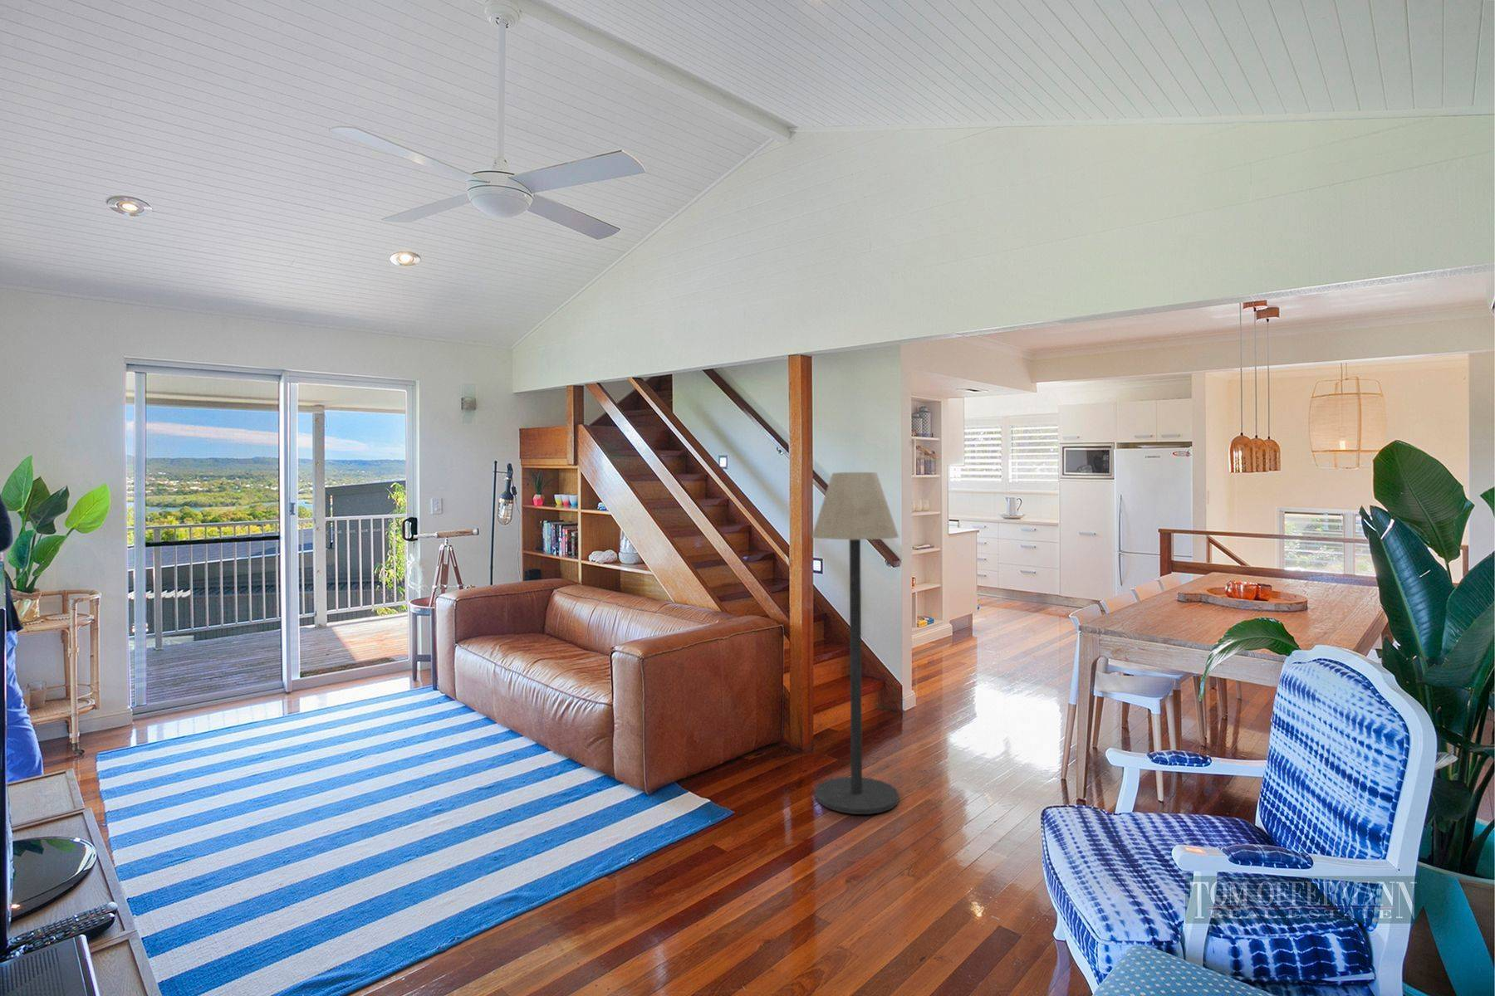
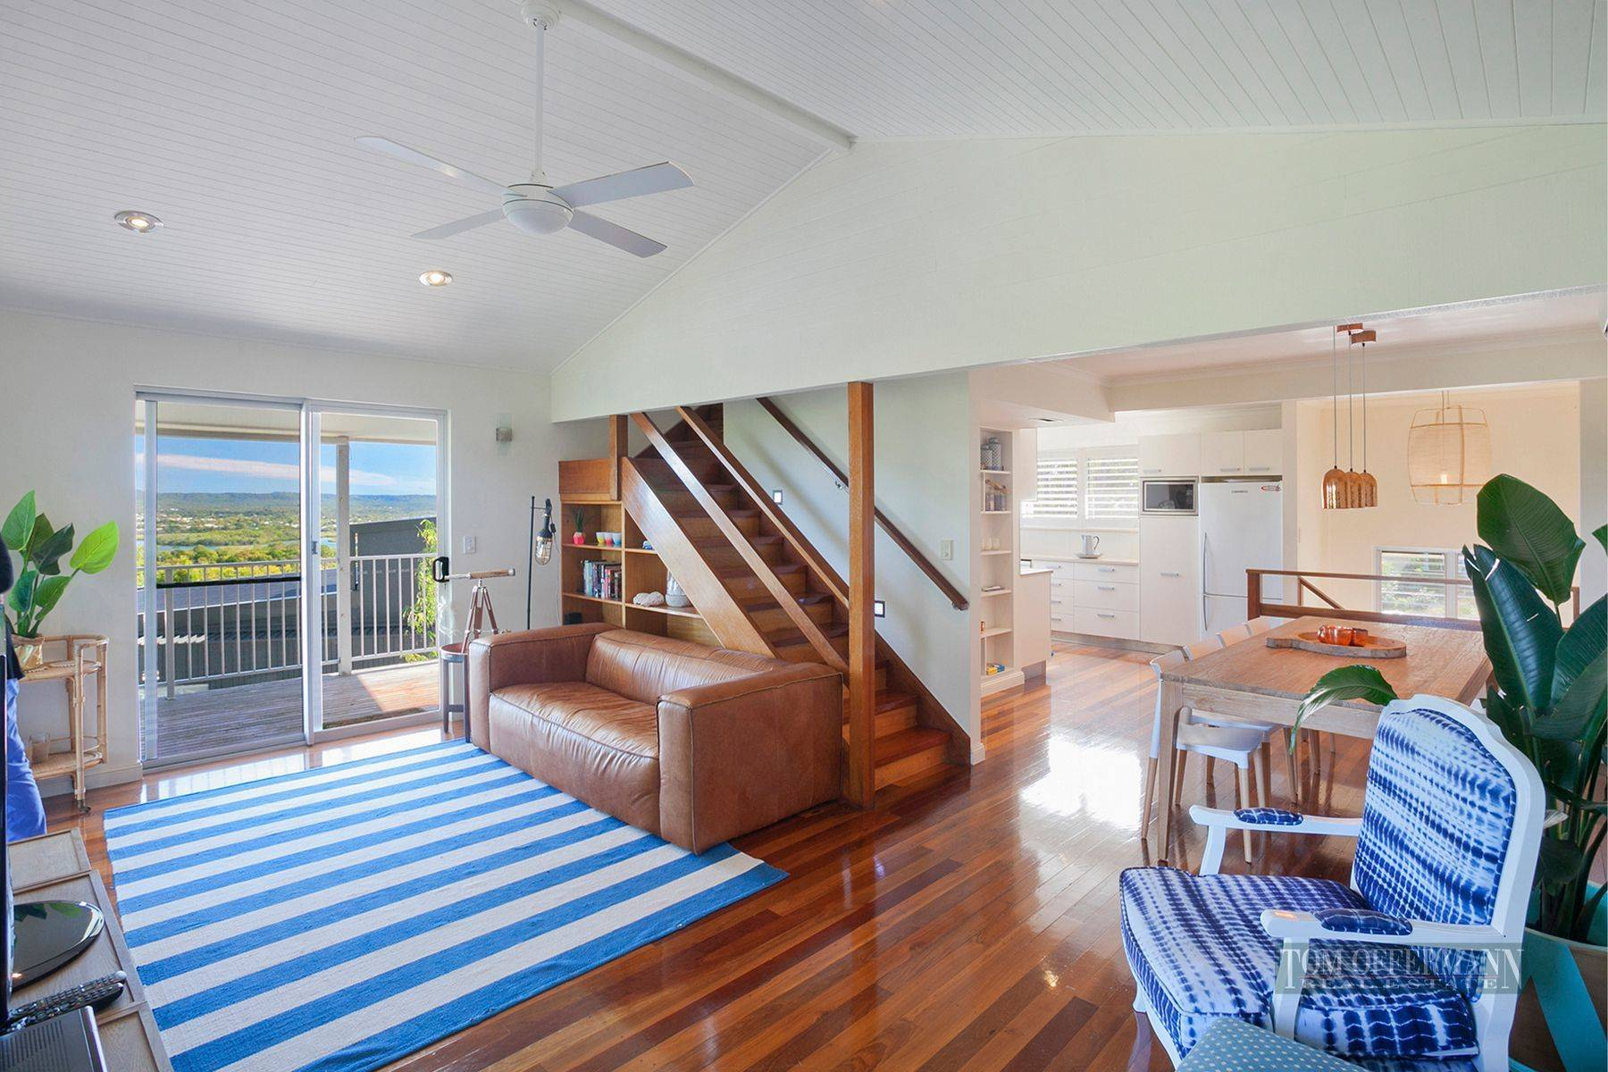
- floor lamp (855, 635)
